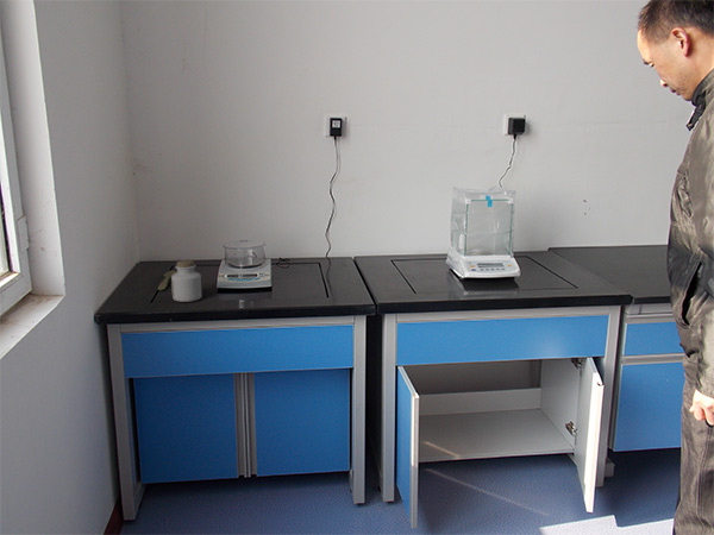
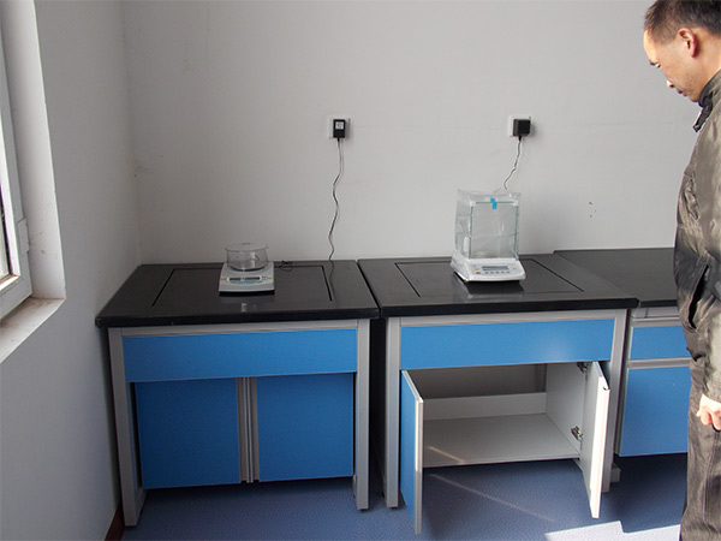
- spoon (167, 279)
- jar (186, 279)
